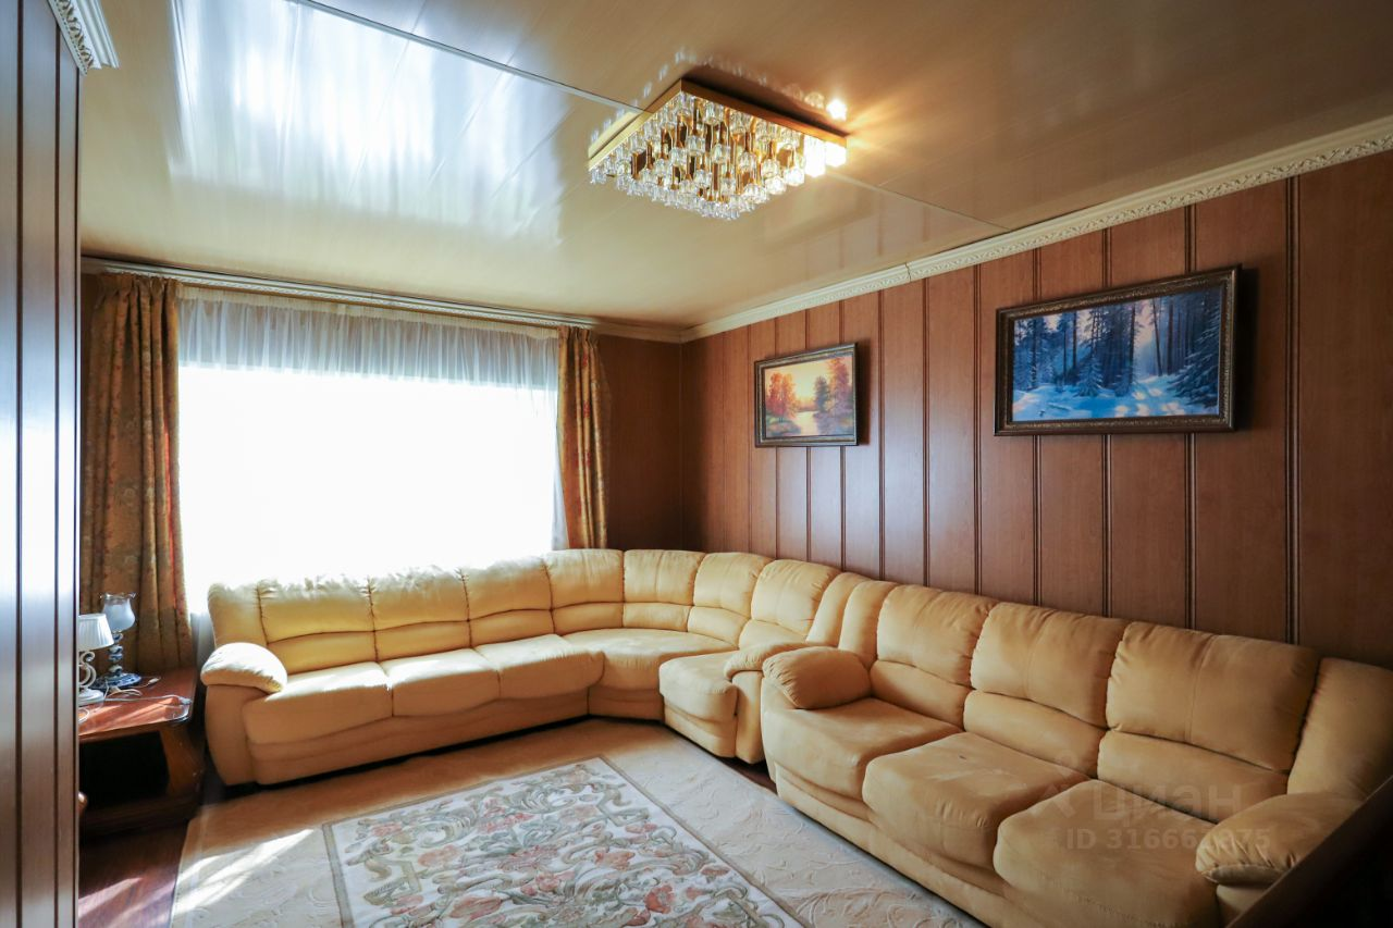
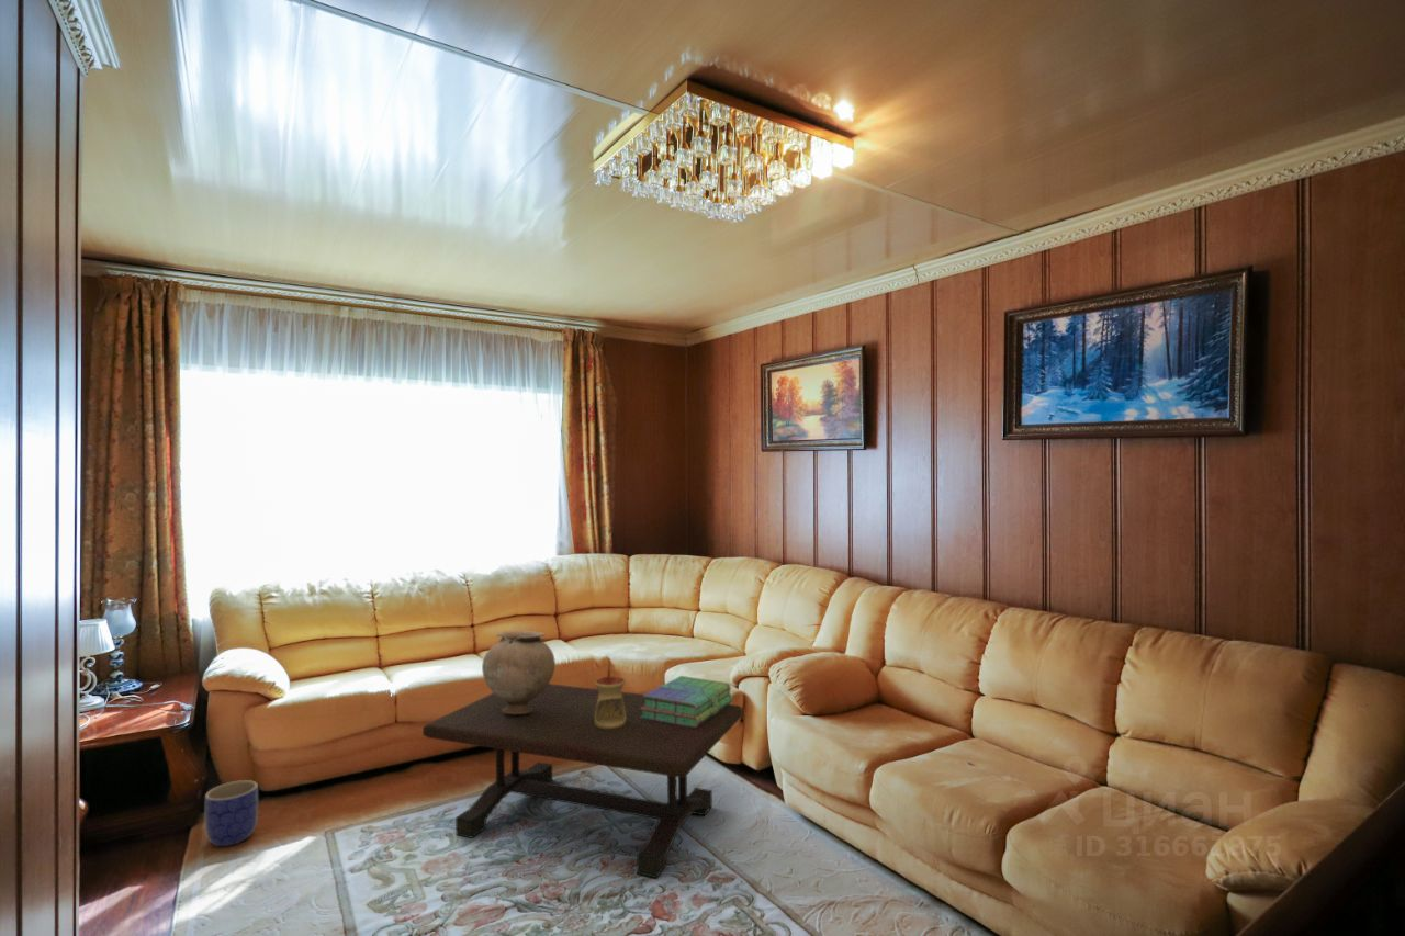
+ coffee table (588, 763)
+ stack of books (687, 699)
+ planter (232, 814)
+ vase (518, 670)
+ oil burner (610, 702)
